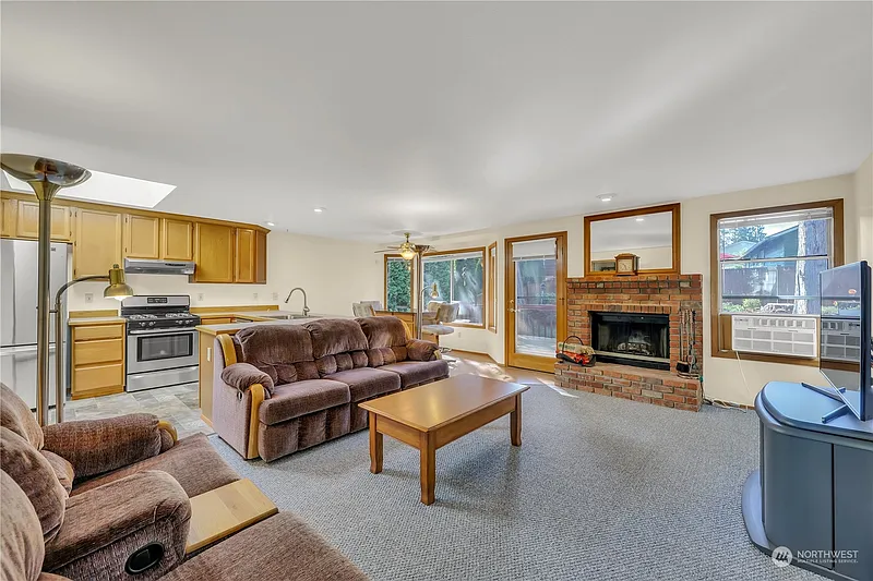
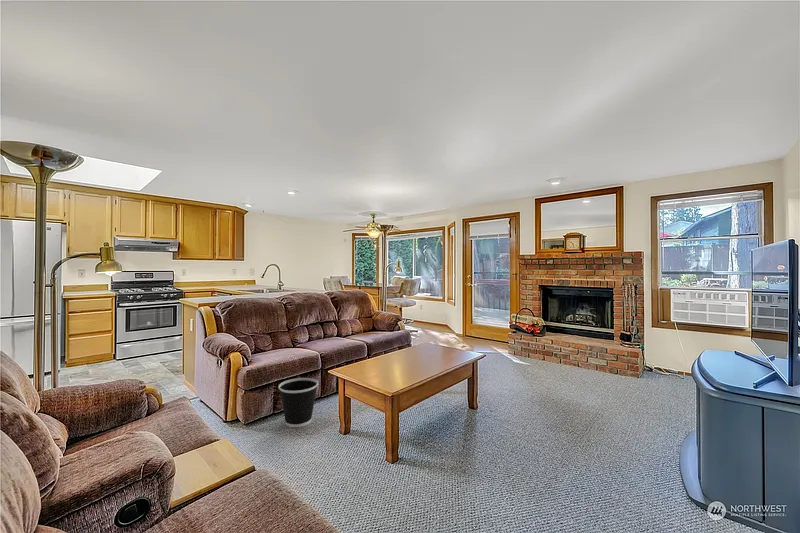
+ wastebasket (298, 402)
